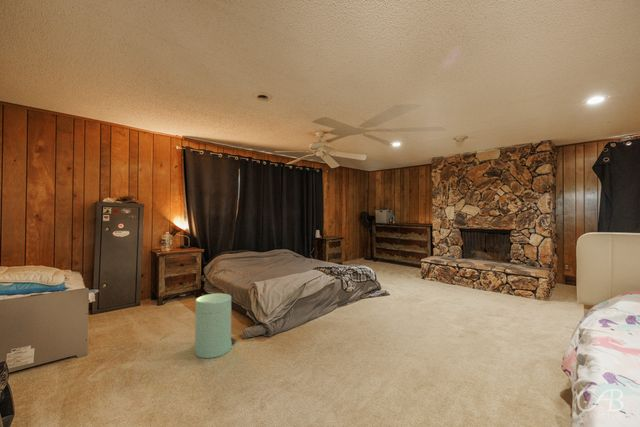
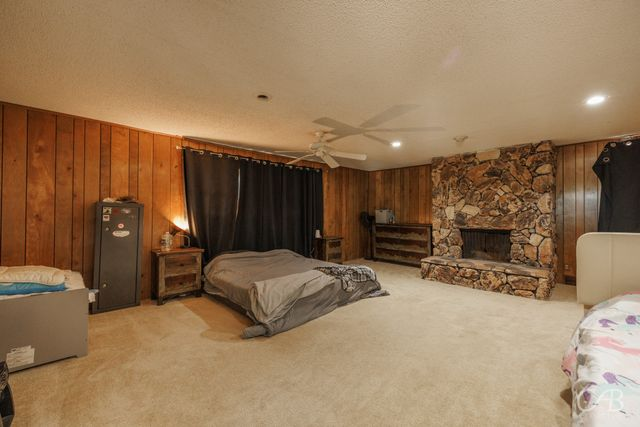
- trash can (216, 322)
